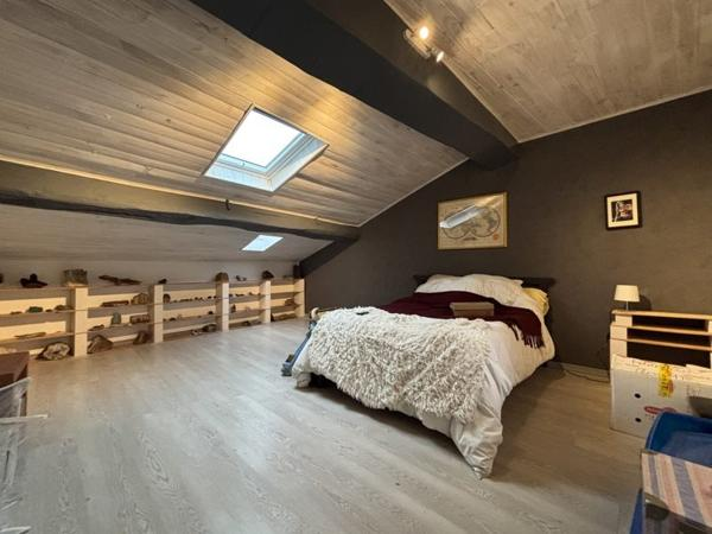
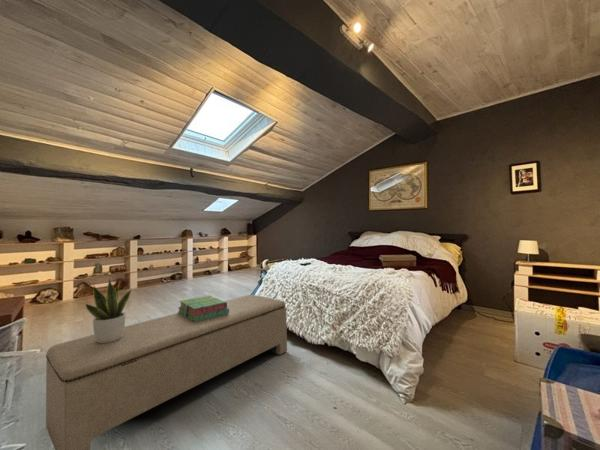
+ bench (194, 348)
+ stack of books (202, 306)
+ potted plant (110, 307)
